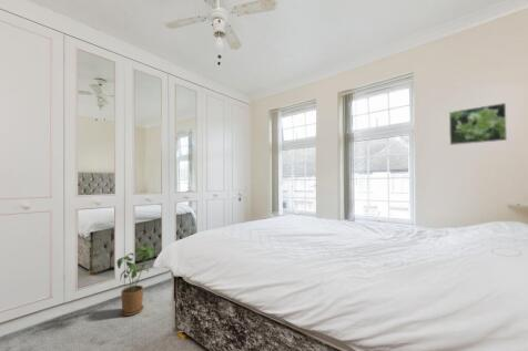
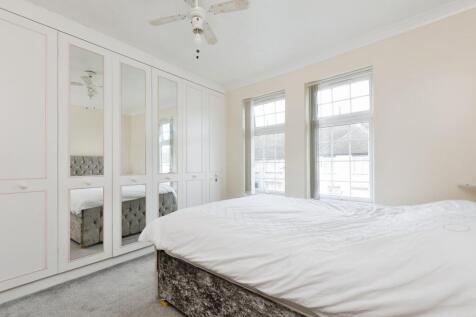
- house plant (132, 279)
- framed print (476, 125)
